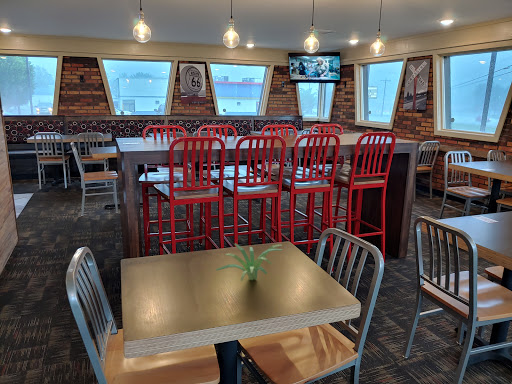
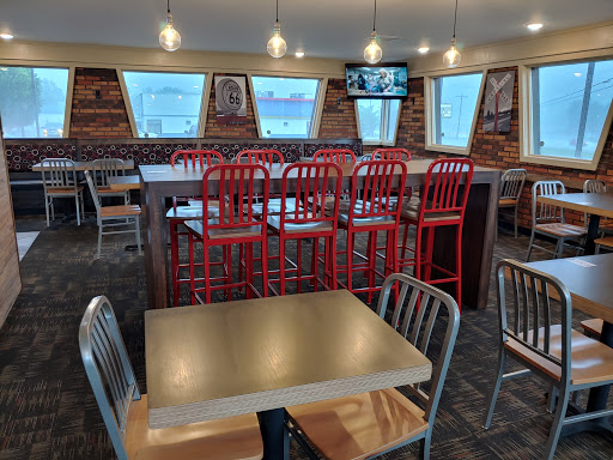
- plant (250, 262)
